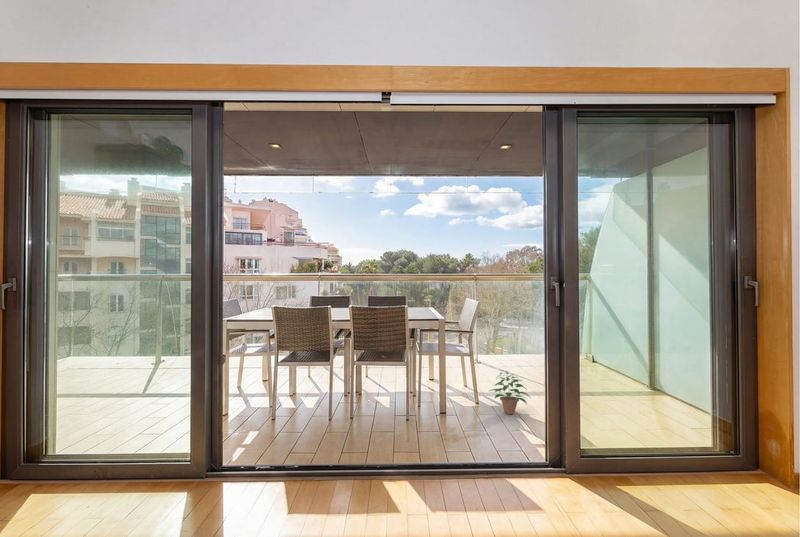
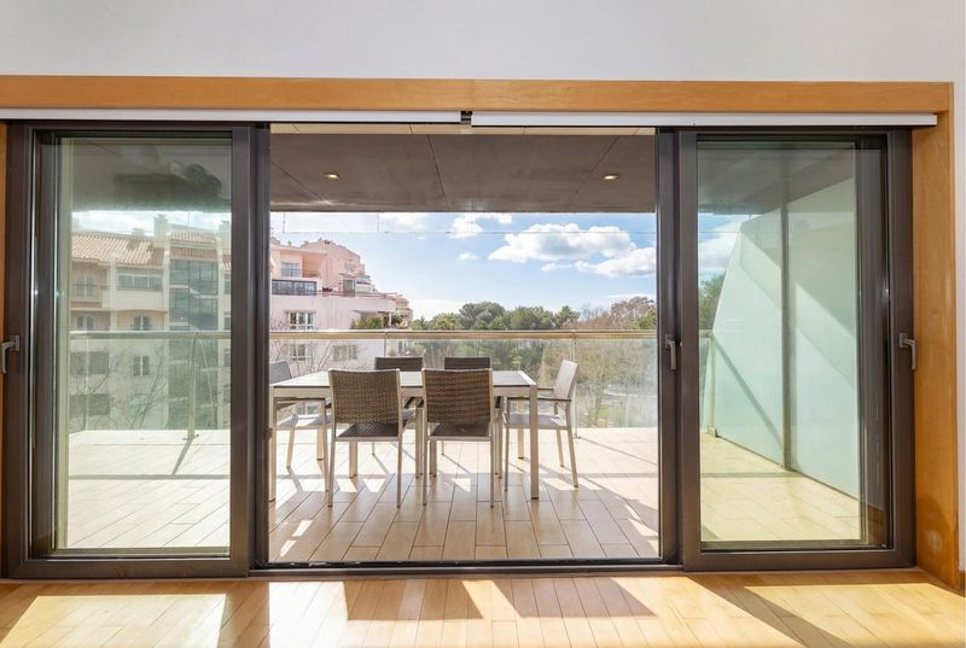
- potted plant (510, 392)
